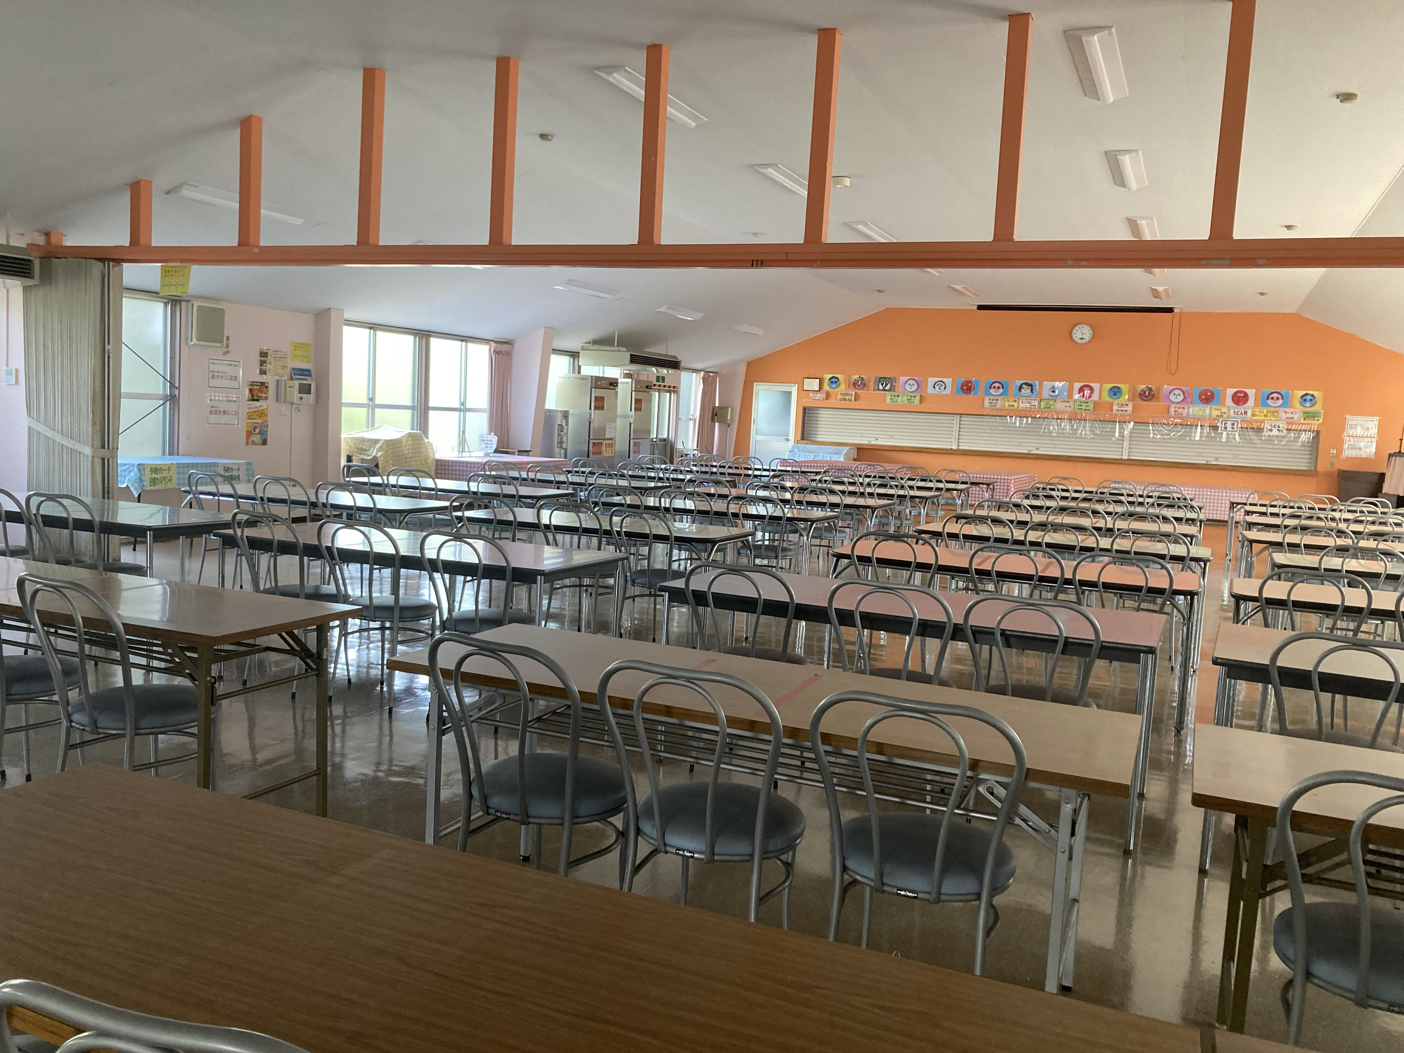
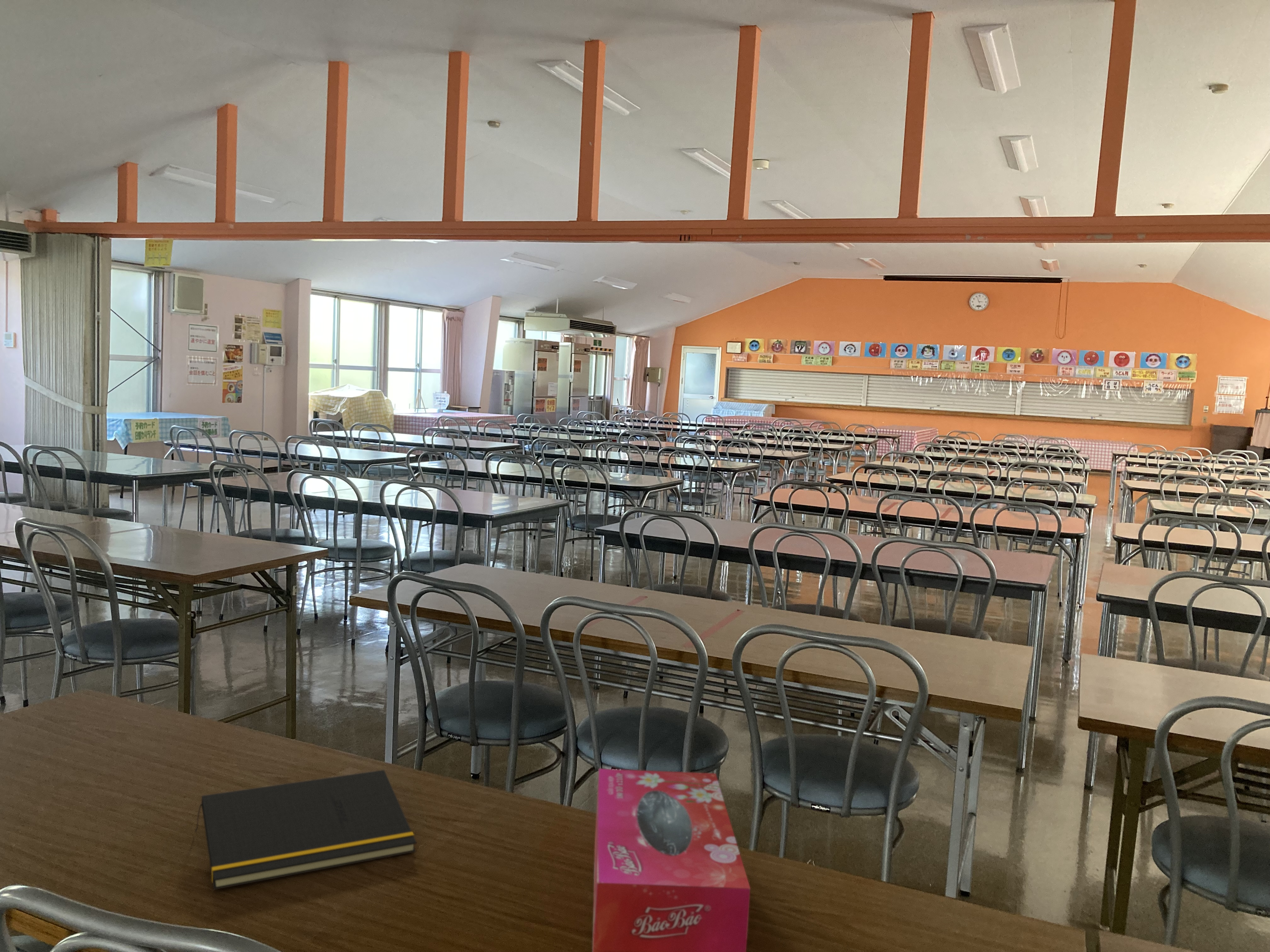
+ notepad (308, 823)
+ tissue box (662, 863)
